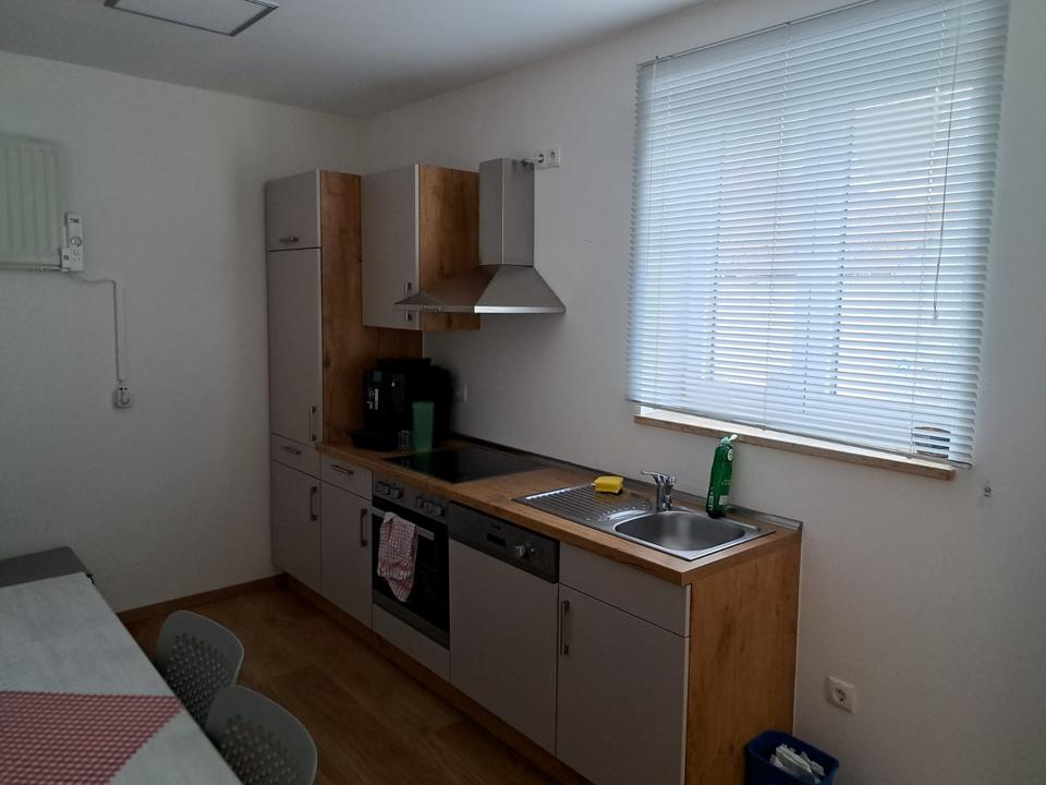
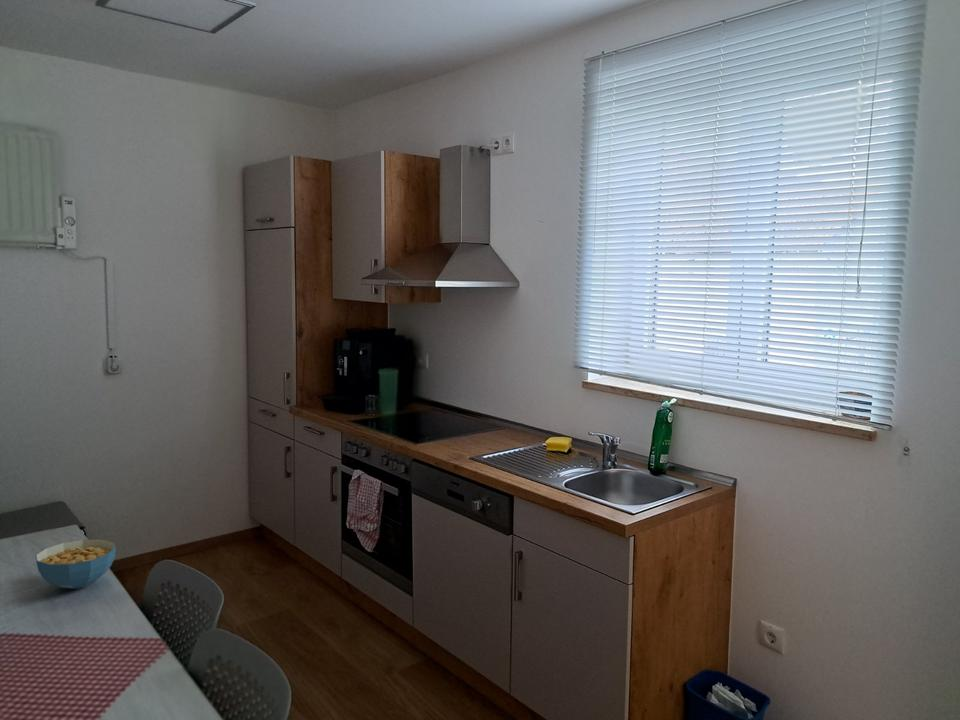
+ cereal bowl (76, 568)
